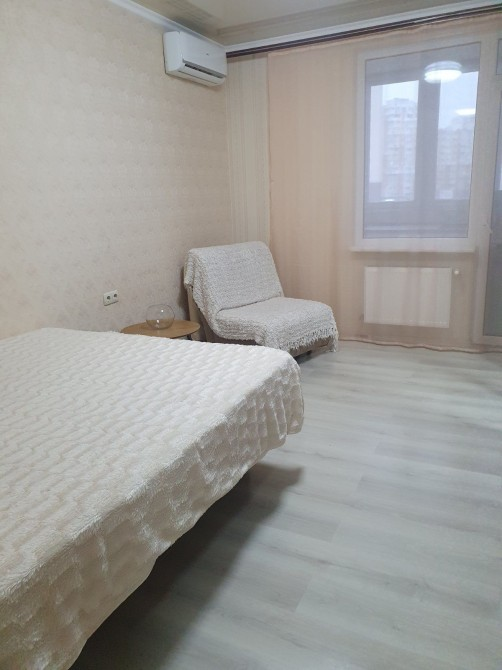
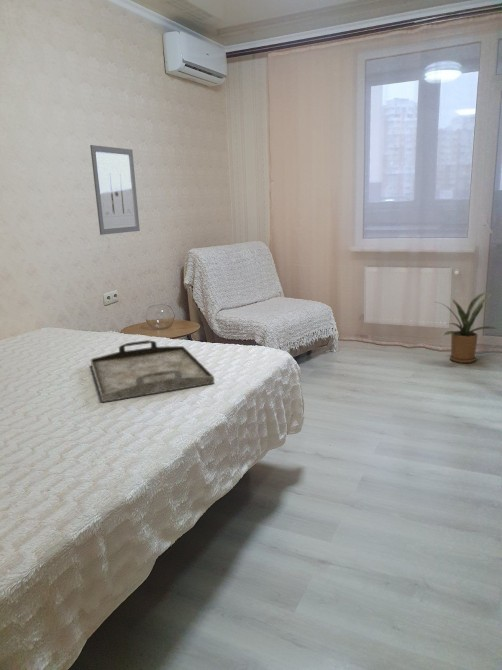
+ serving tray (147, 364)
+ wall art (116, 190)
+ house plant (463, 325)
